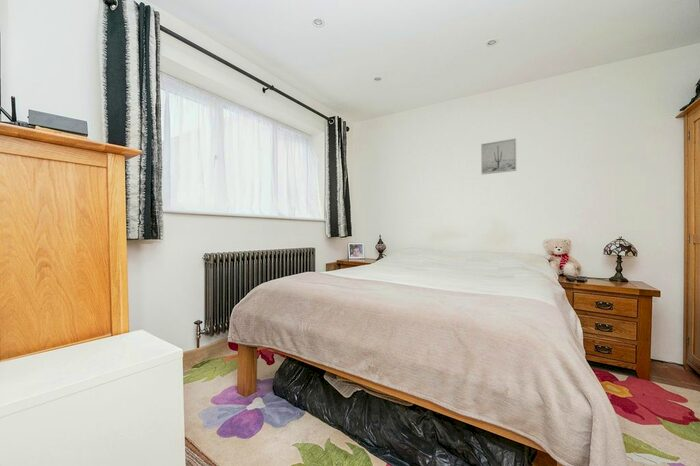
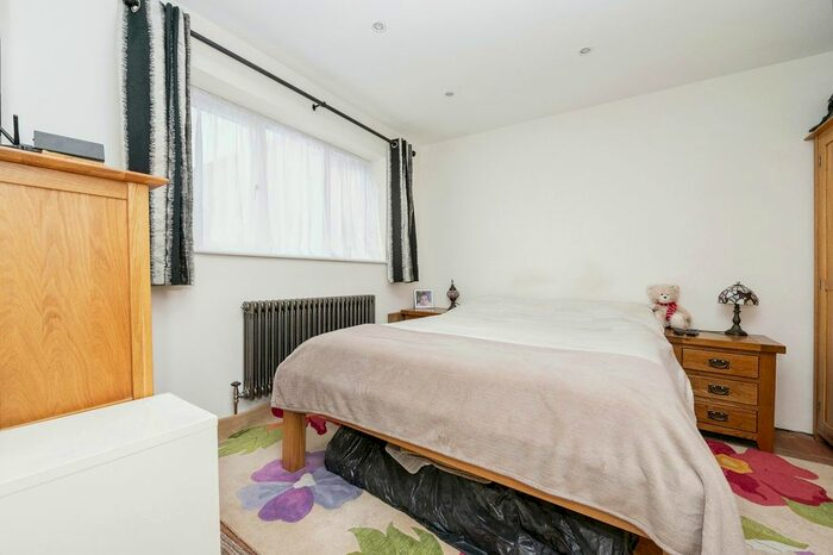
- wall art (498, 157)
